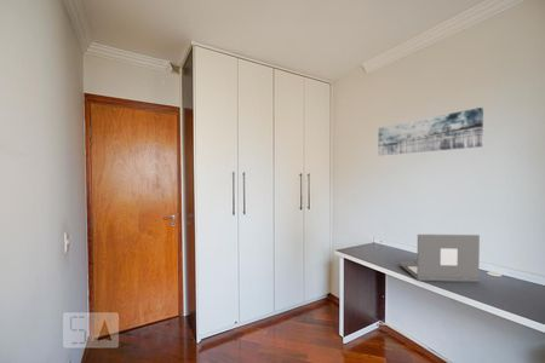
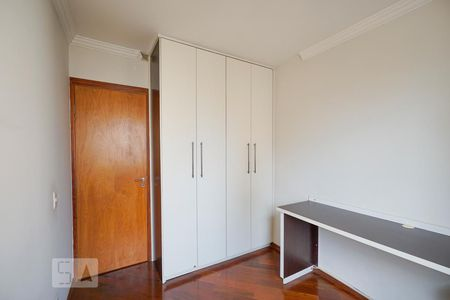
- wall art (421, 136)
- laptop (435, 252)
